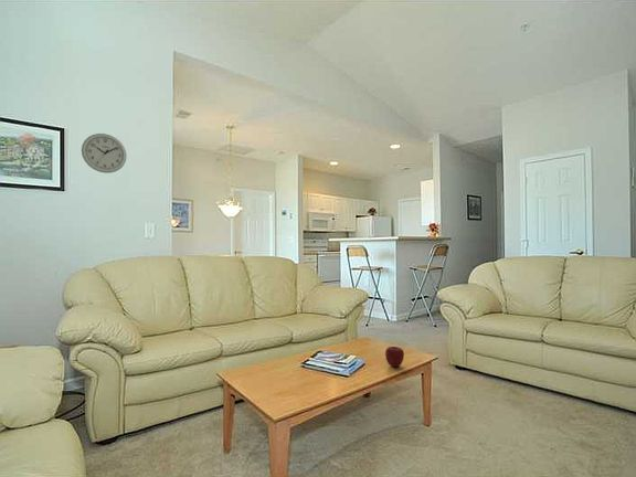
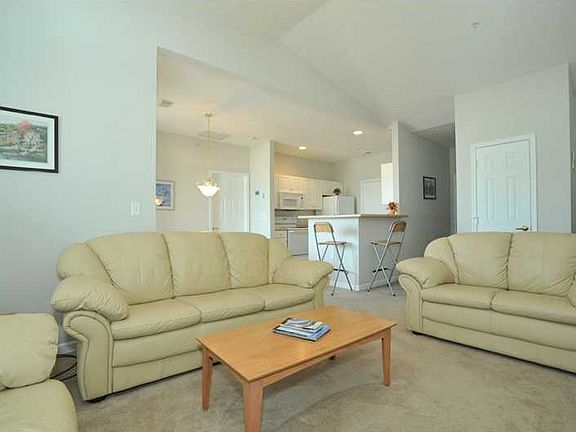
- apple (394, 356)
- wall clock (105, 152)
